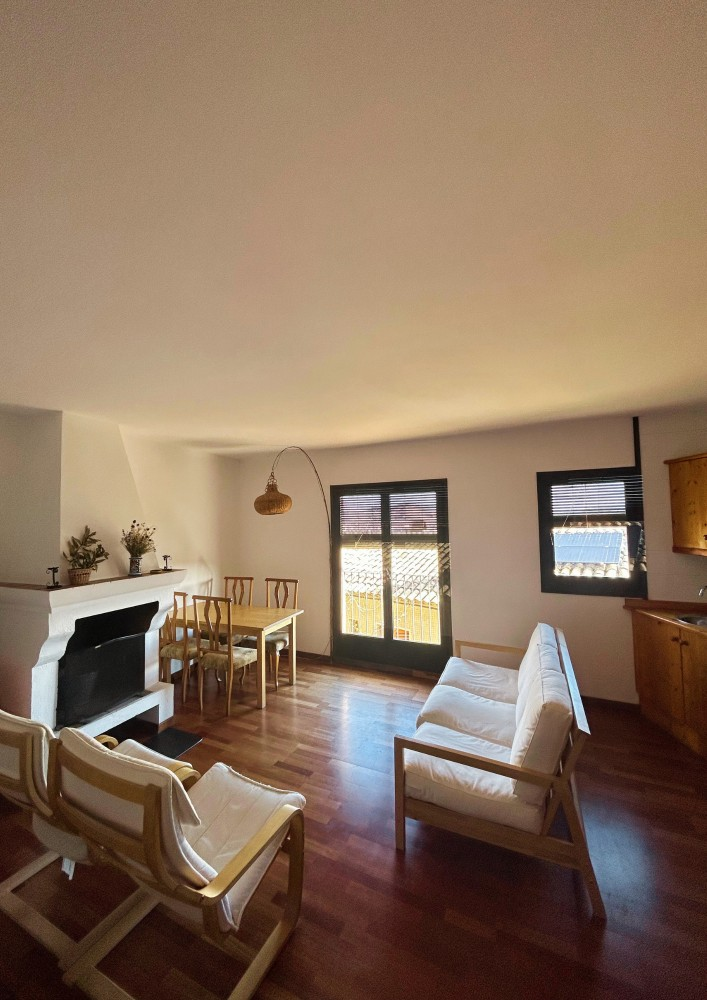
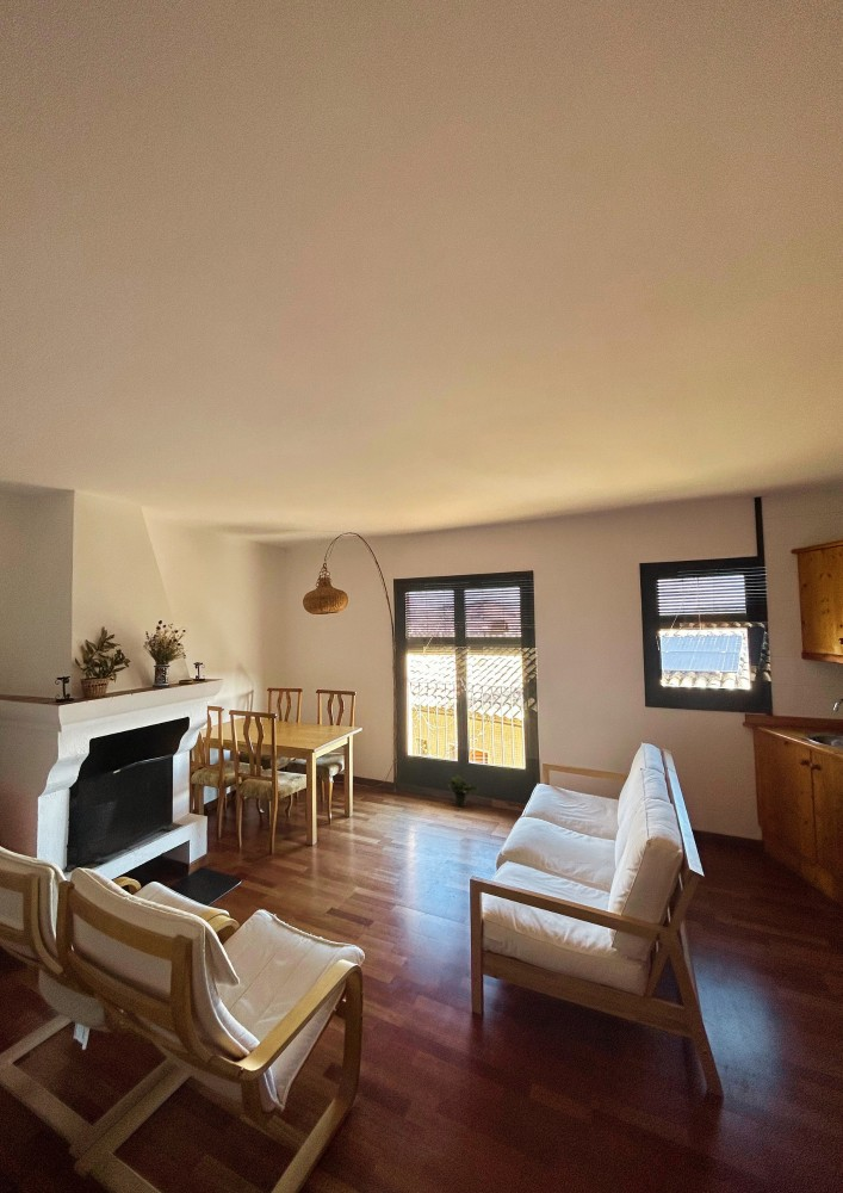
+ potted plant (463, 790)
